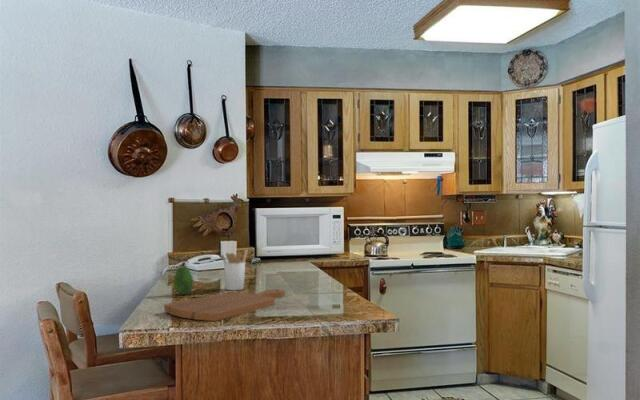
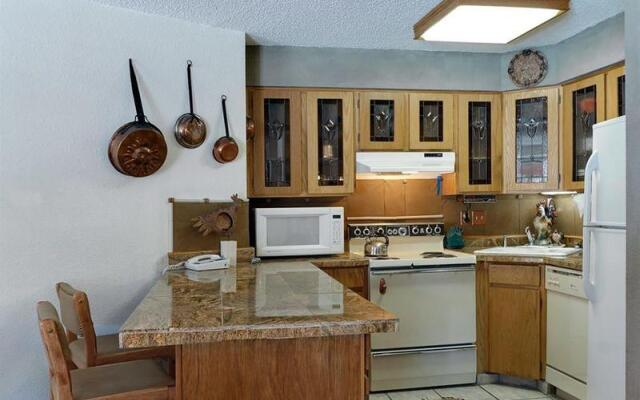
- fruit (183, 280)
- utensil holder (234, 269)
- cutting board (228, 303)
